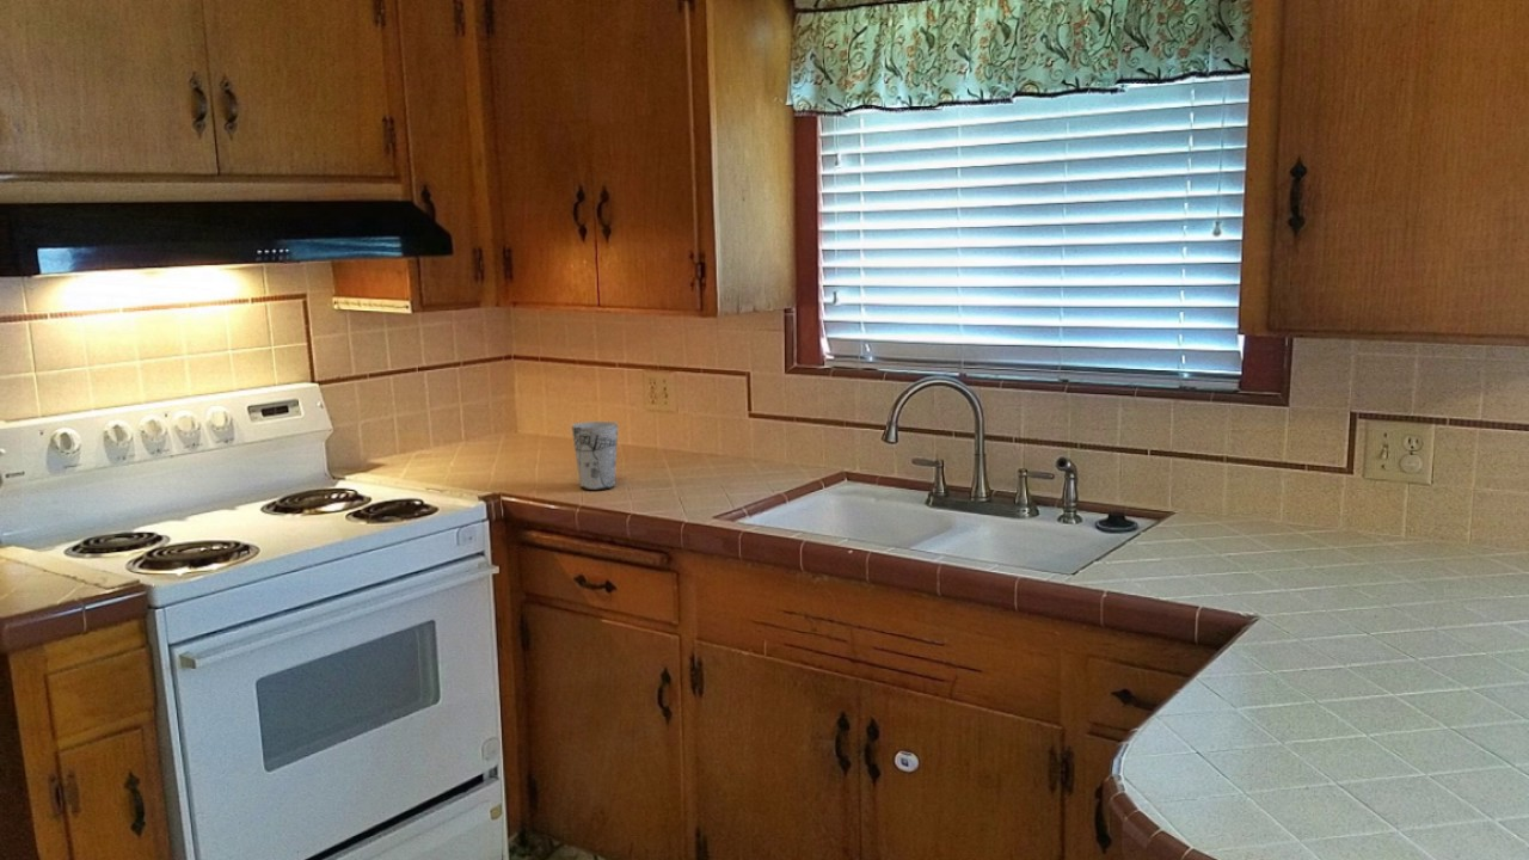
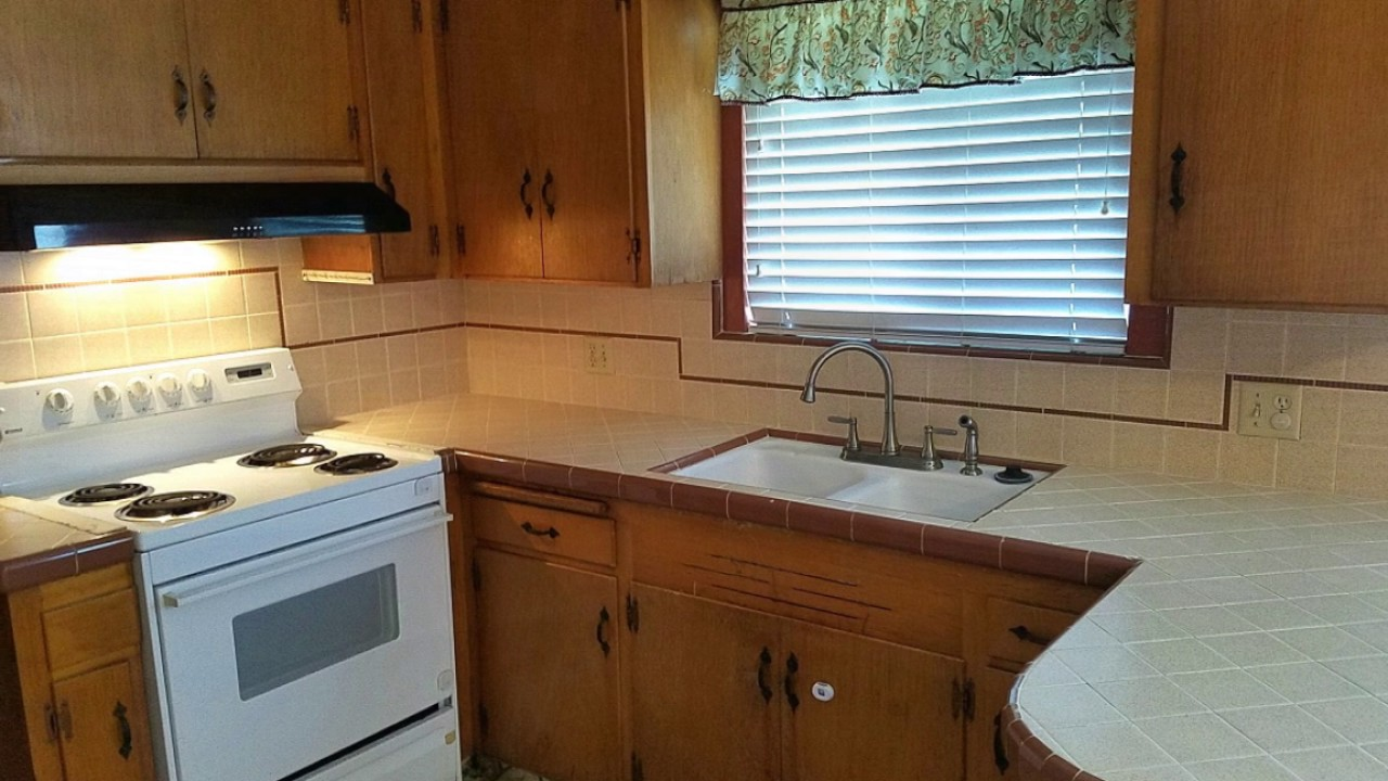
- cup (596, 455)
